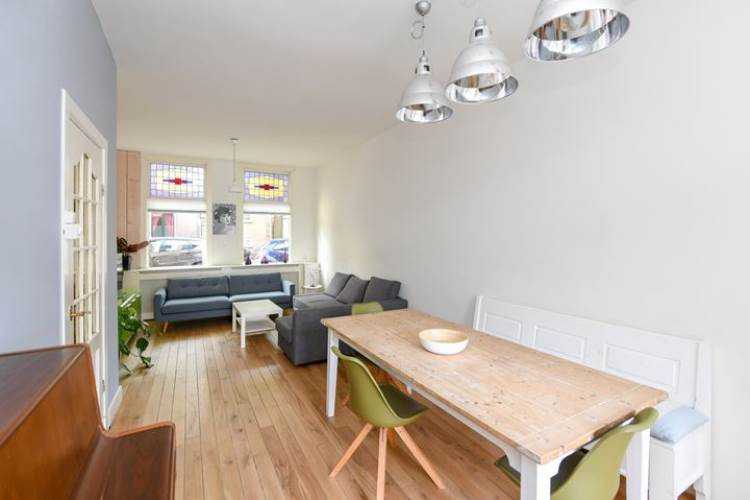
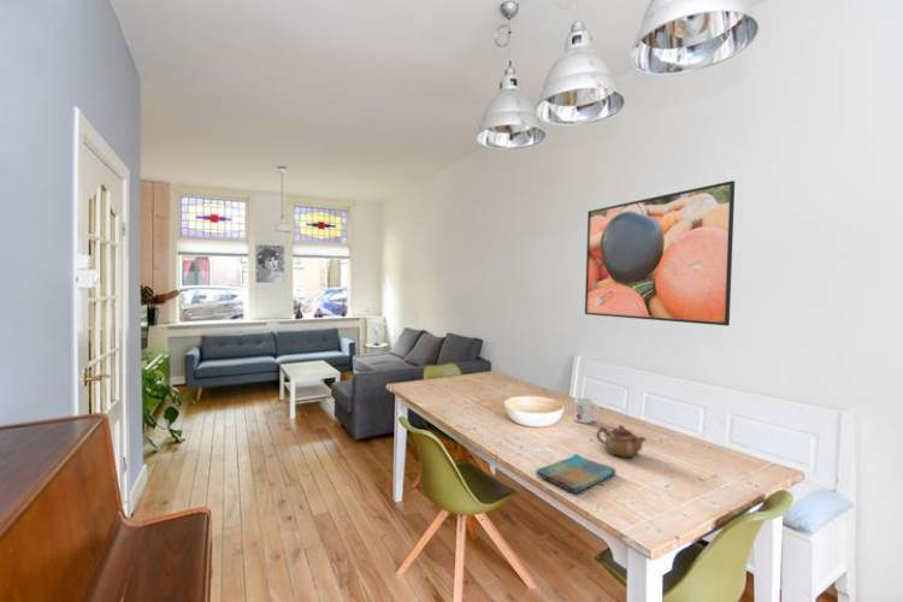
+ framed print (647, 259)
+ teapot (620, 438)
+ dish towel (576, 471)
+ mug (586, 411)
